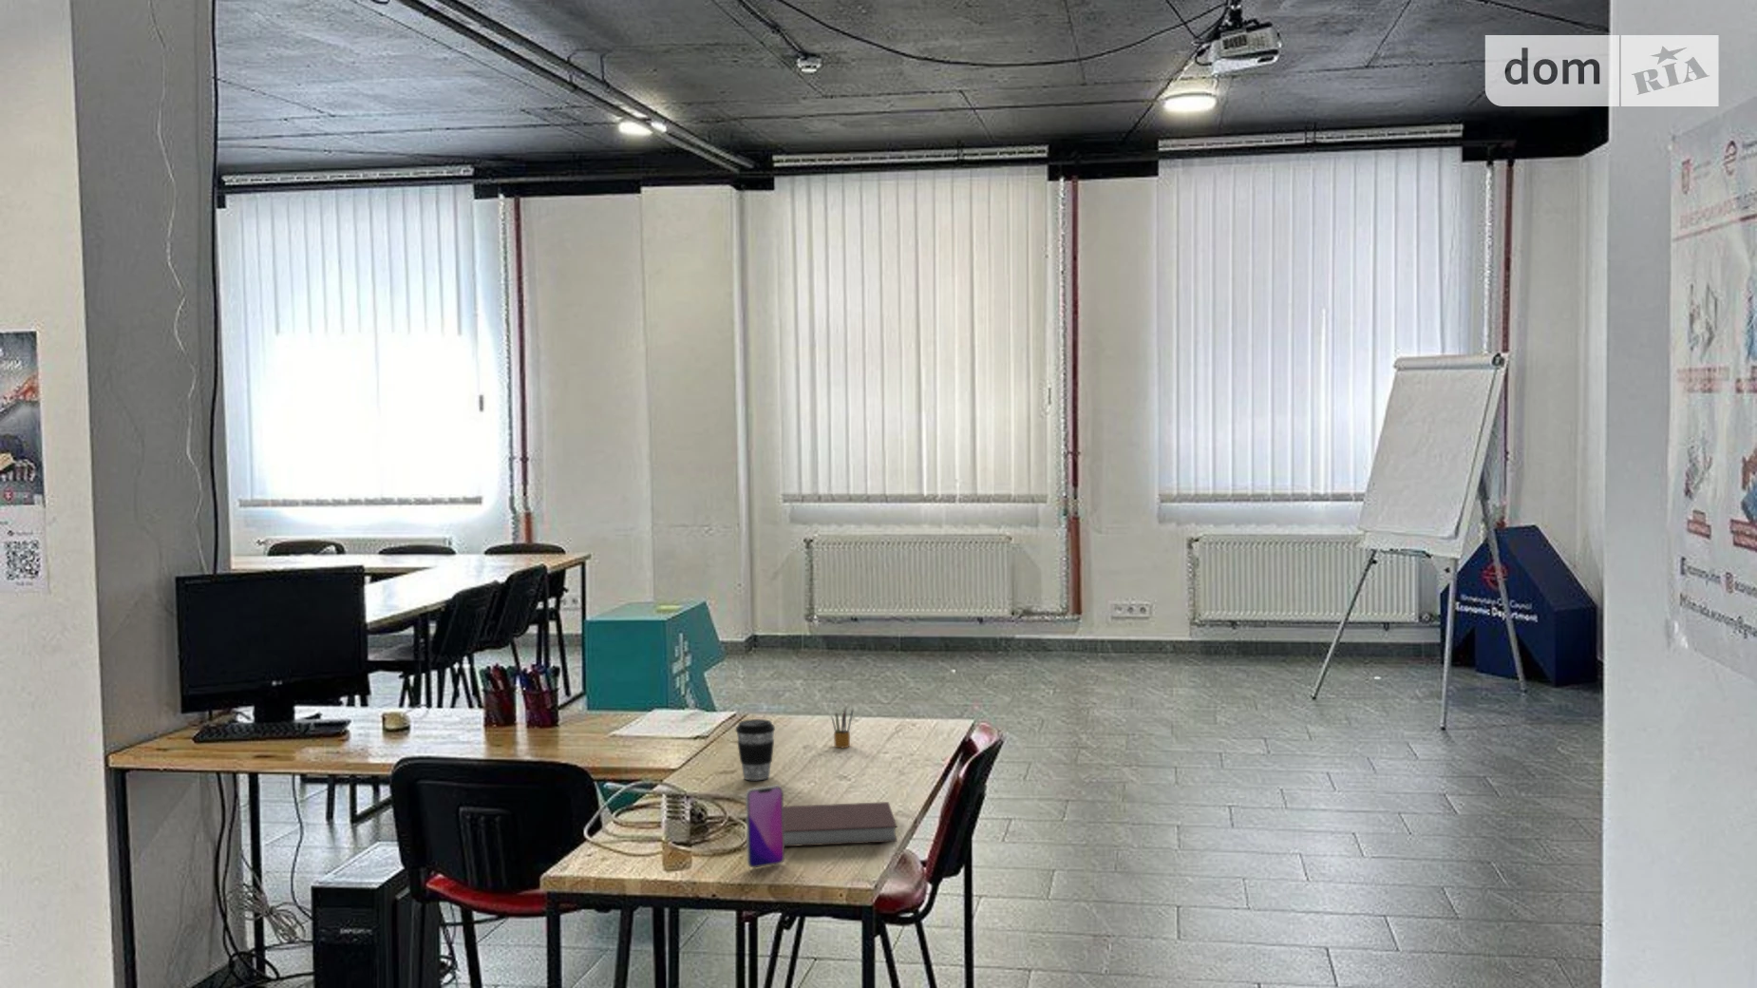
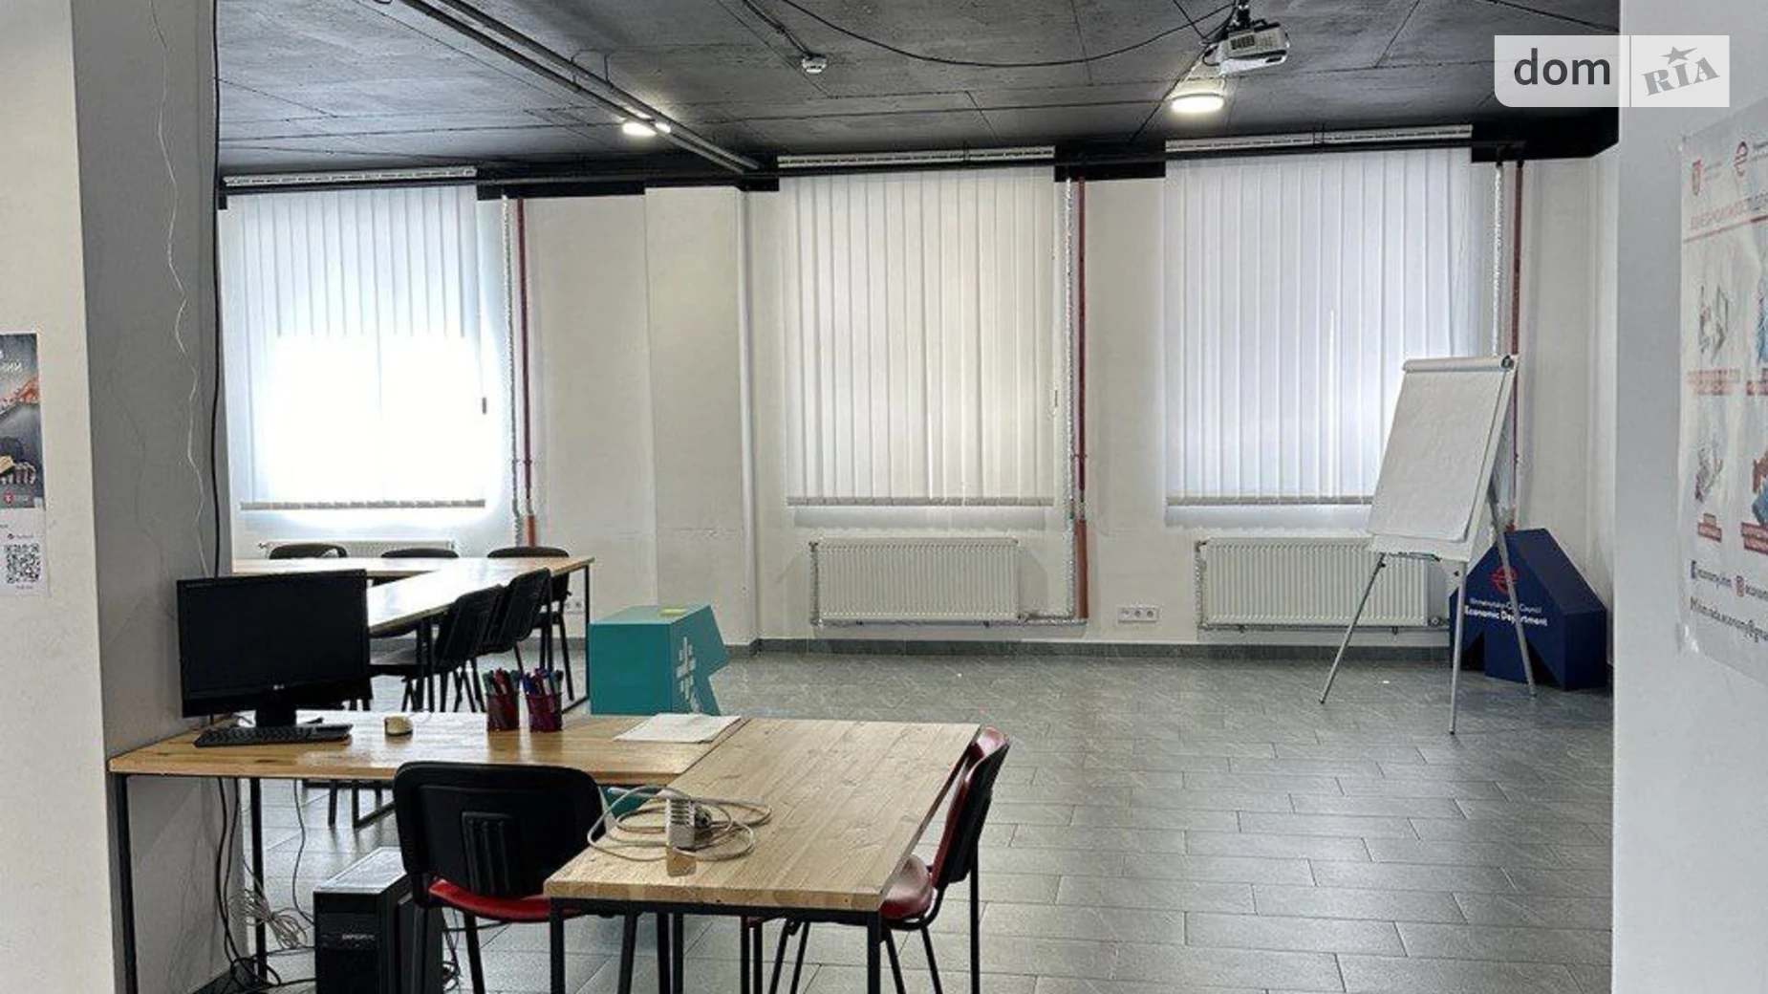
- coffee cup (755, 749)
- smartphone (765, 825)
- notebook (831, 823)
- pencil box (842, 727)
